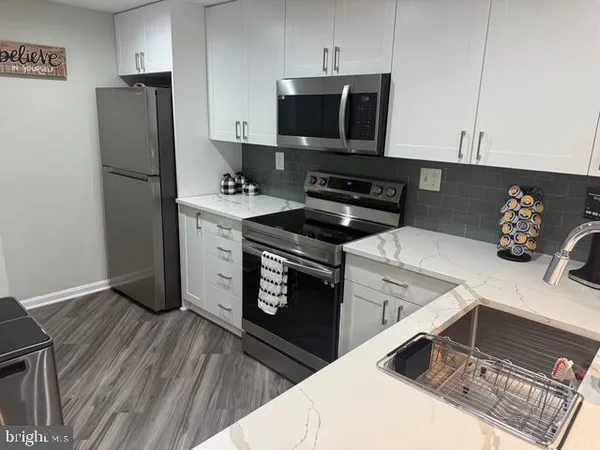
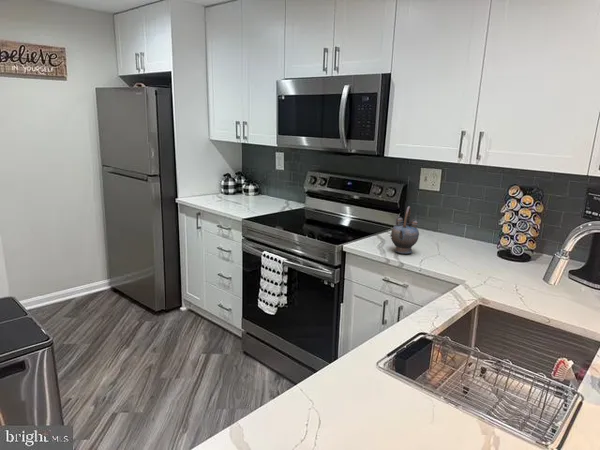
+ teapot (404, 229)
